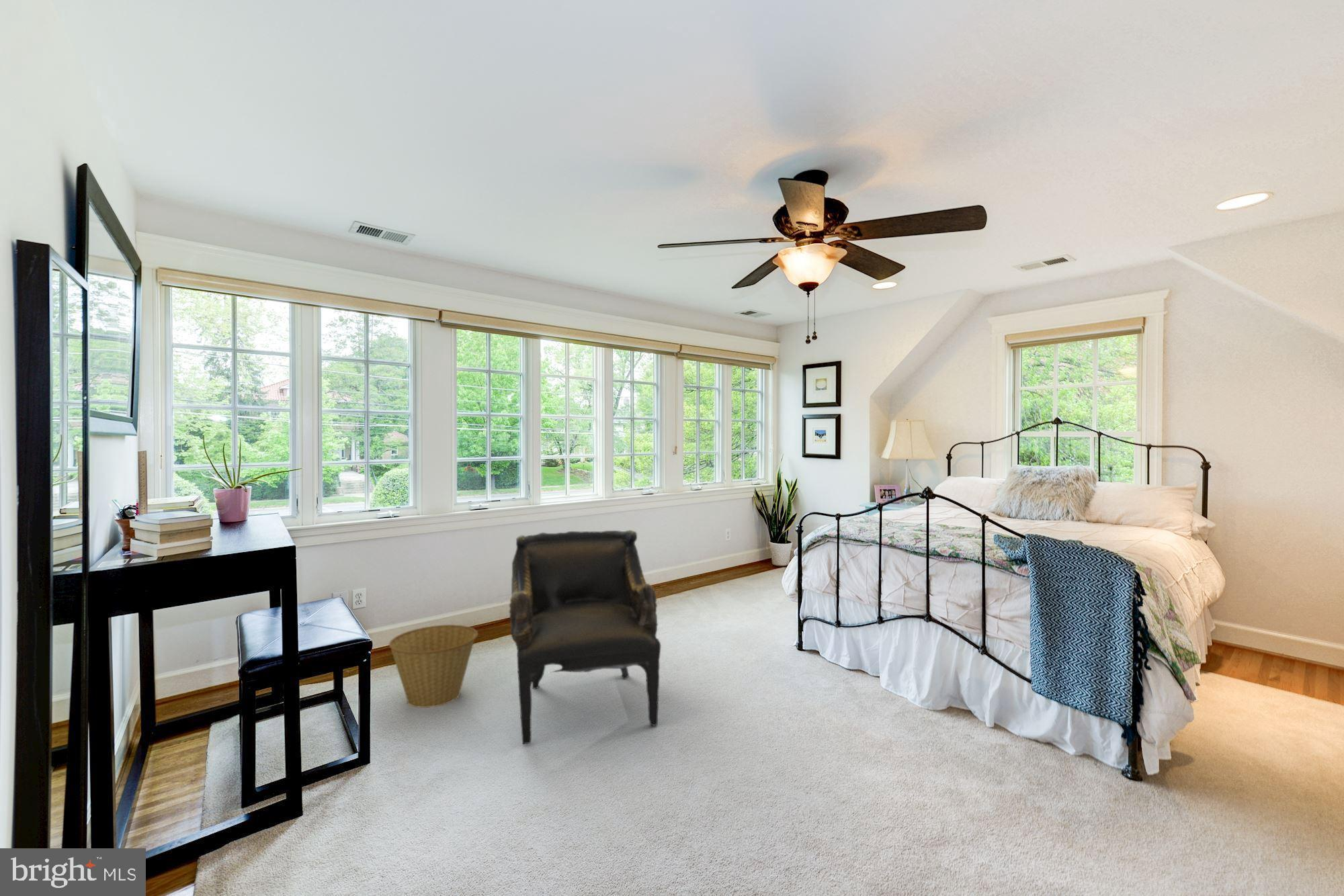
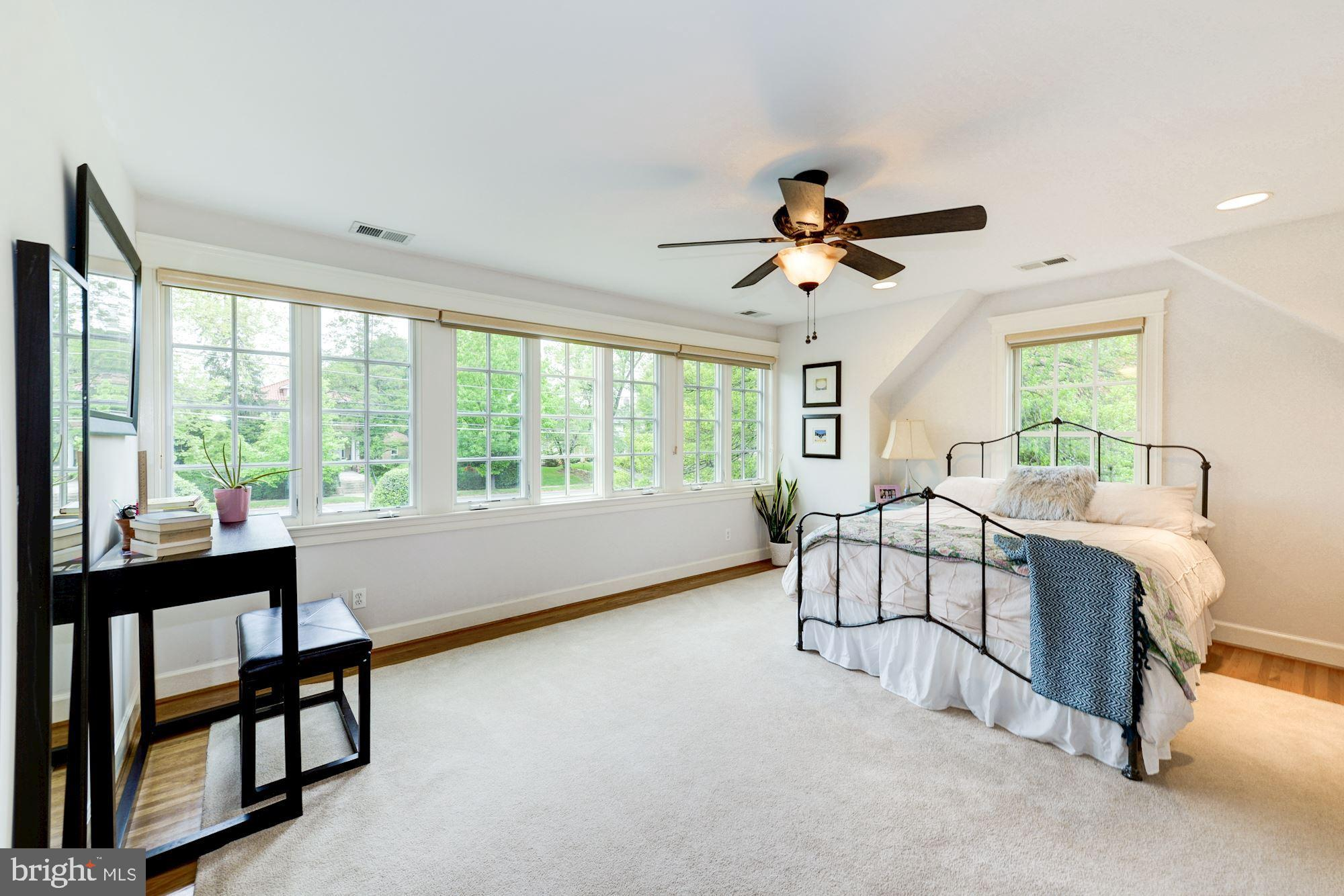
- armchair (584, 624)
- basket (435, 666)
